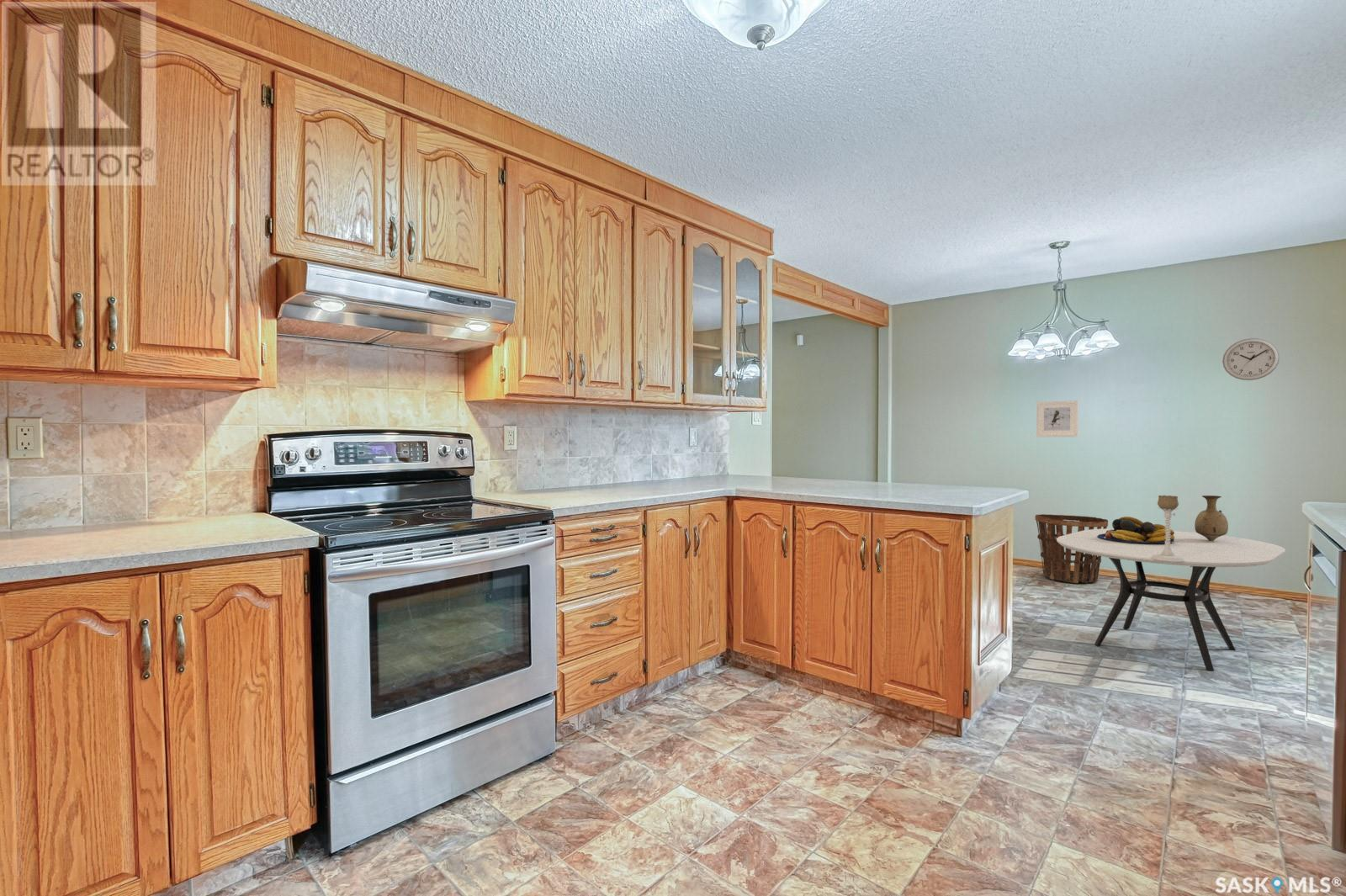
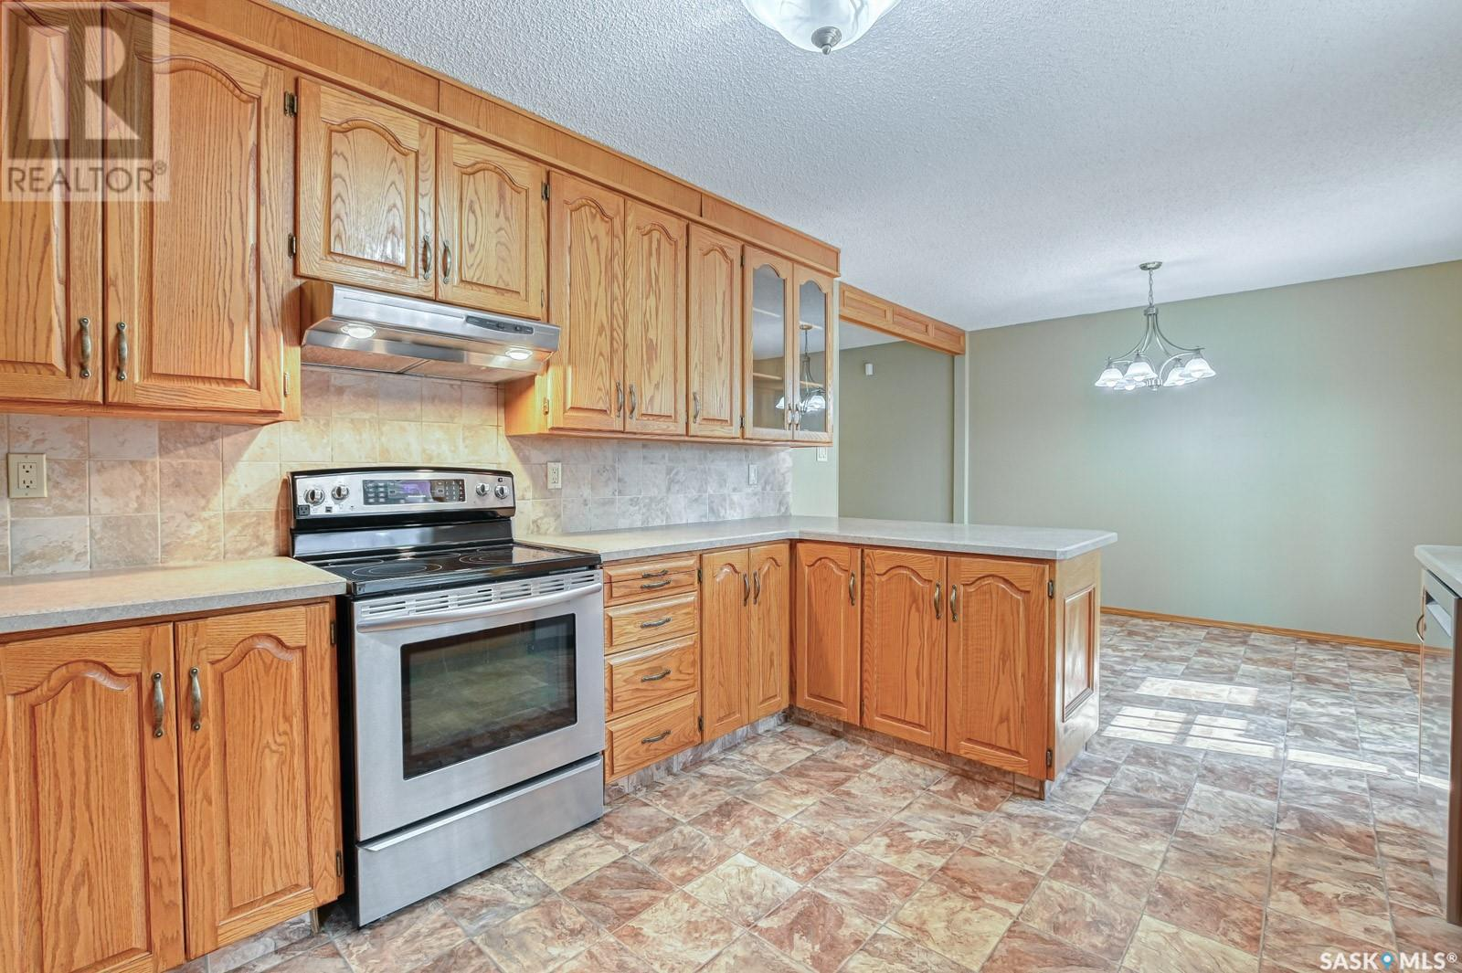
- vase (1211, 518)
- basket (1070, 549)
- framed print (1057, 419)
- fruit bowl (1134, 528)
- dining table (1163, 595)
- wall clock (1250, 358)
- candle holder (1168, 528)
